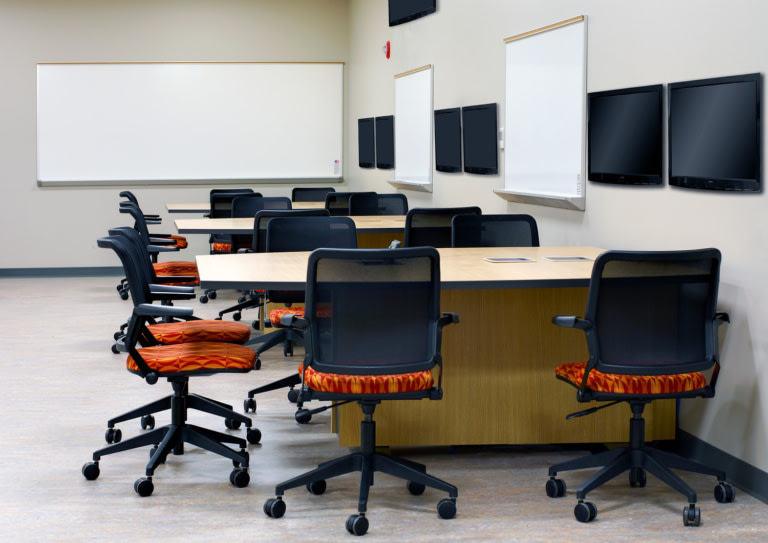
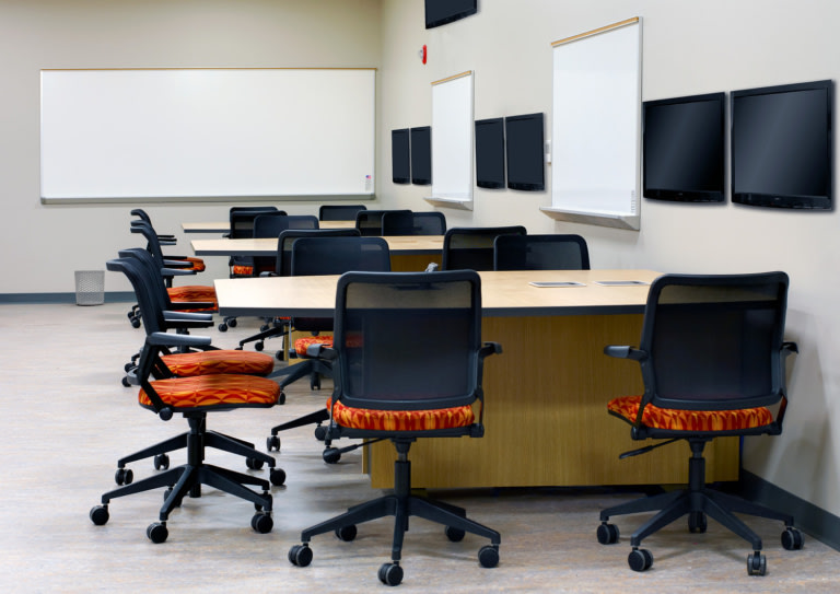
+ waste bin (90, 287)
